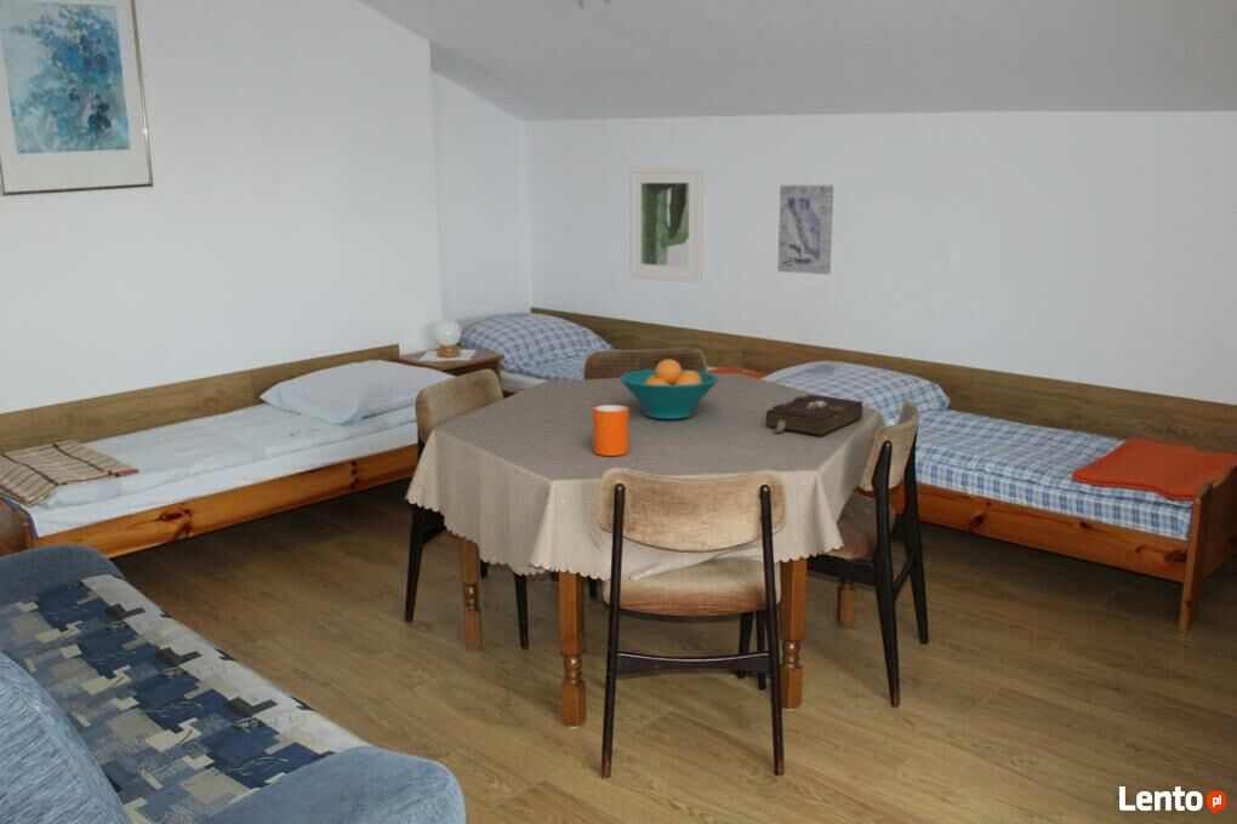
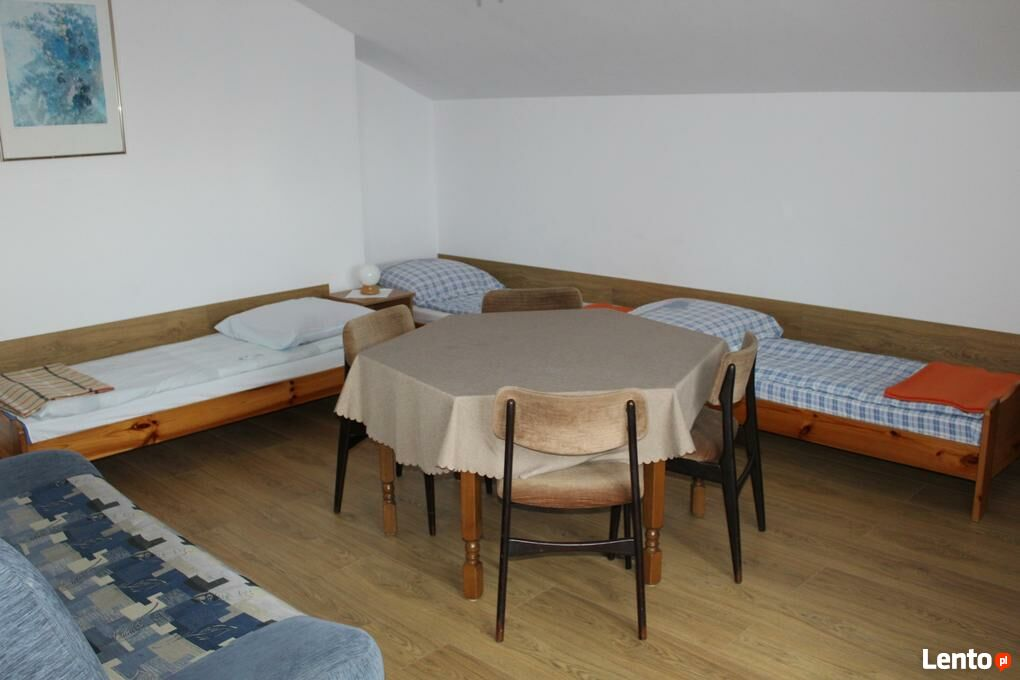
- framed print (665, 224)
- book (810, 414)
- fruit bowl (668, 387)
- wall art (804, 229)
- mug (608, 428)
